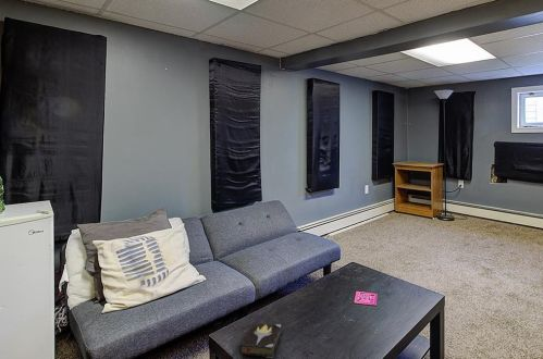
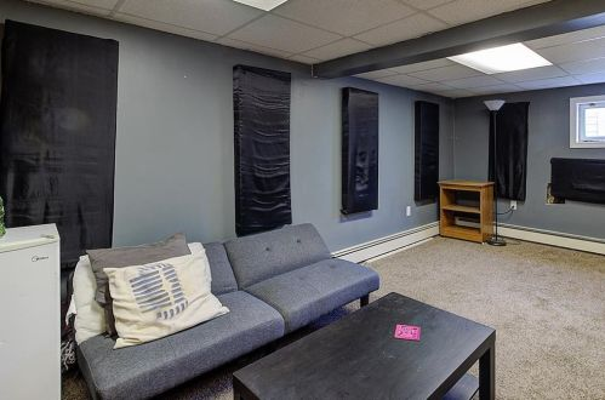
- hardback book (261, 337)
